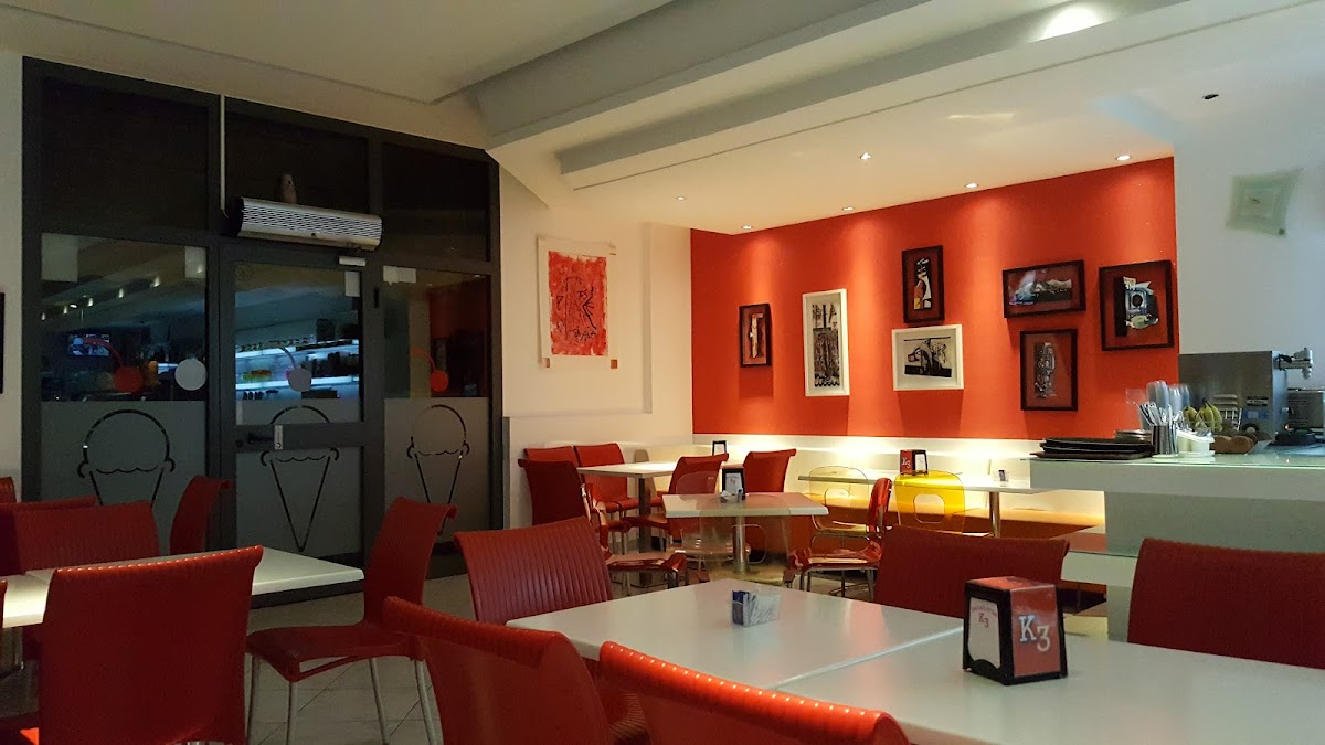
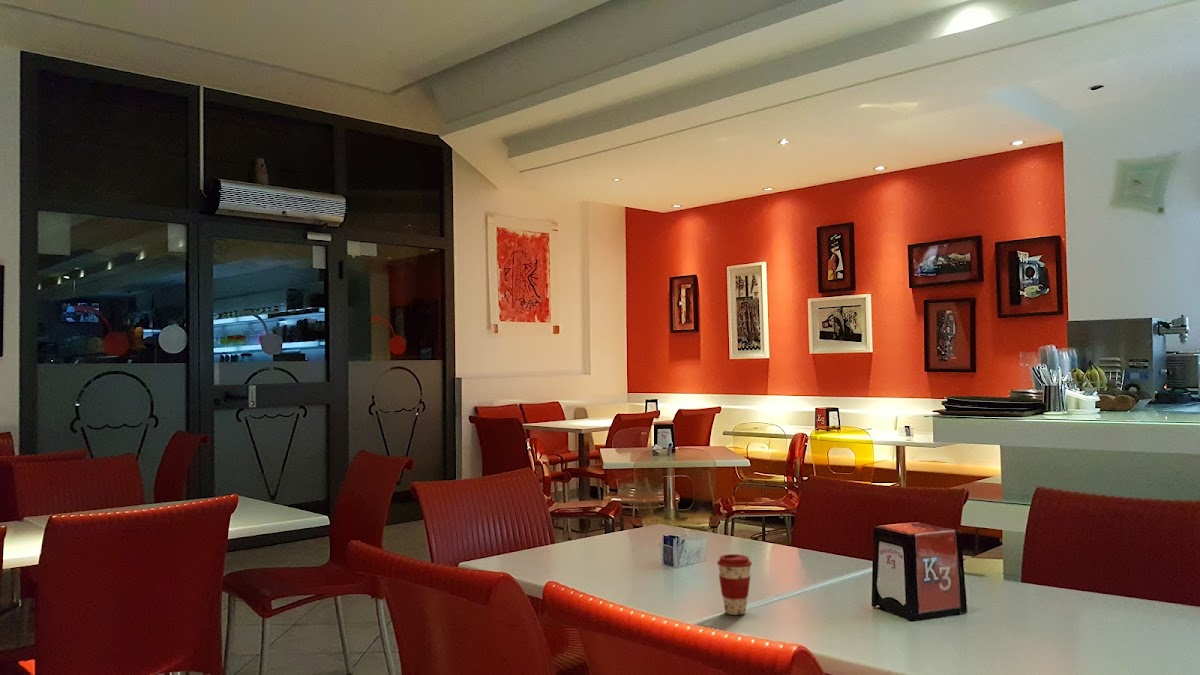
+ coffee cup (734, 584)
